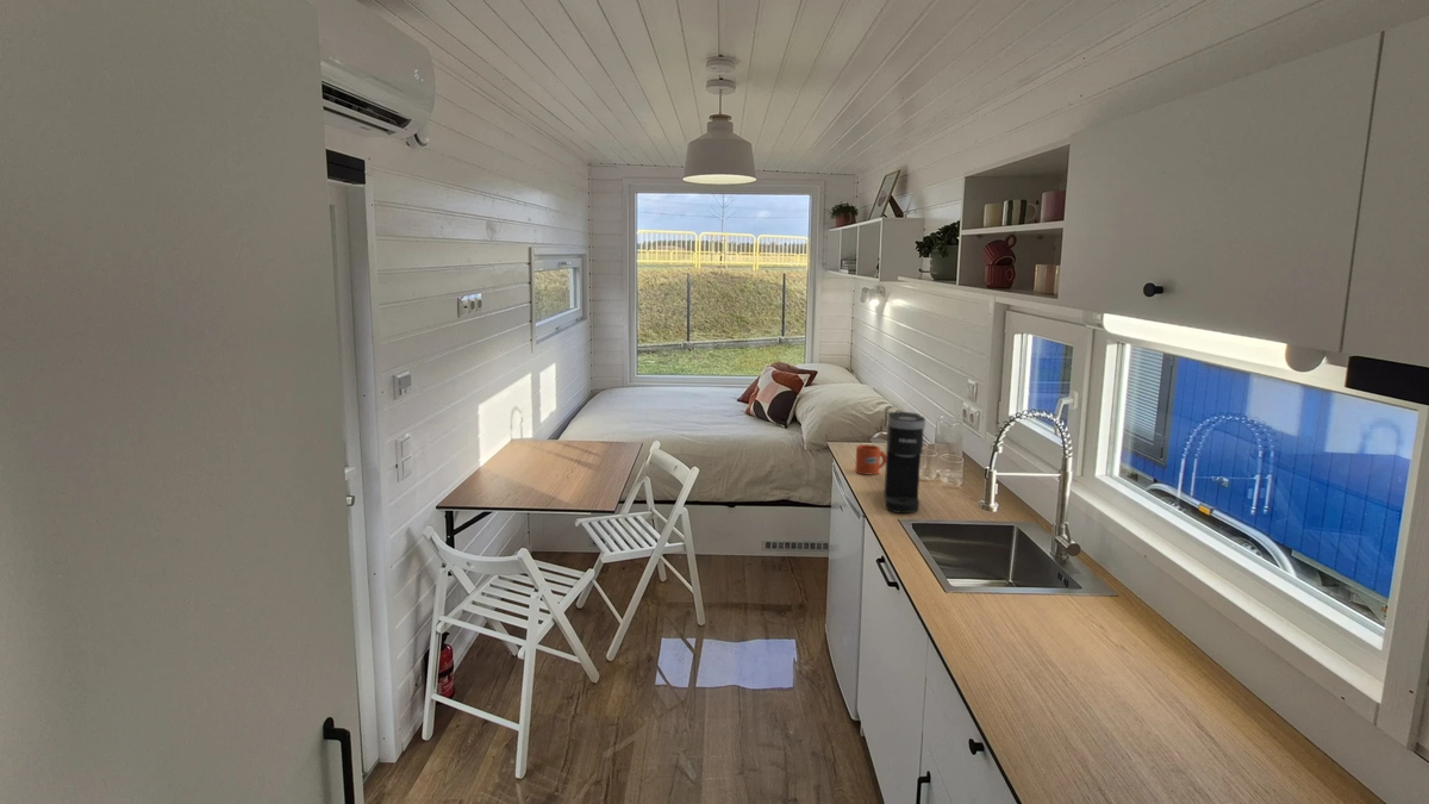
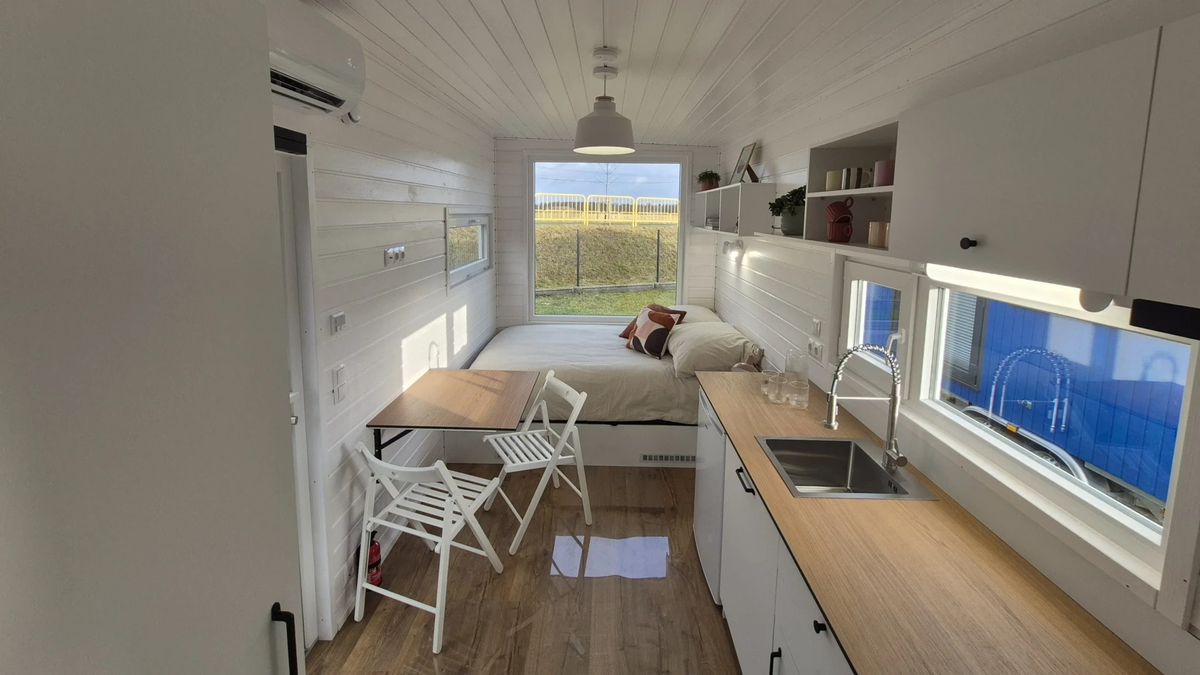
- mug (872, 459)
- coffee maker (903, 459)
